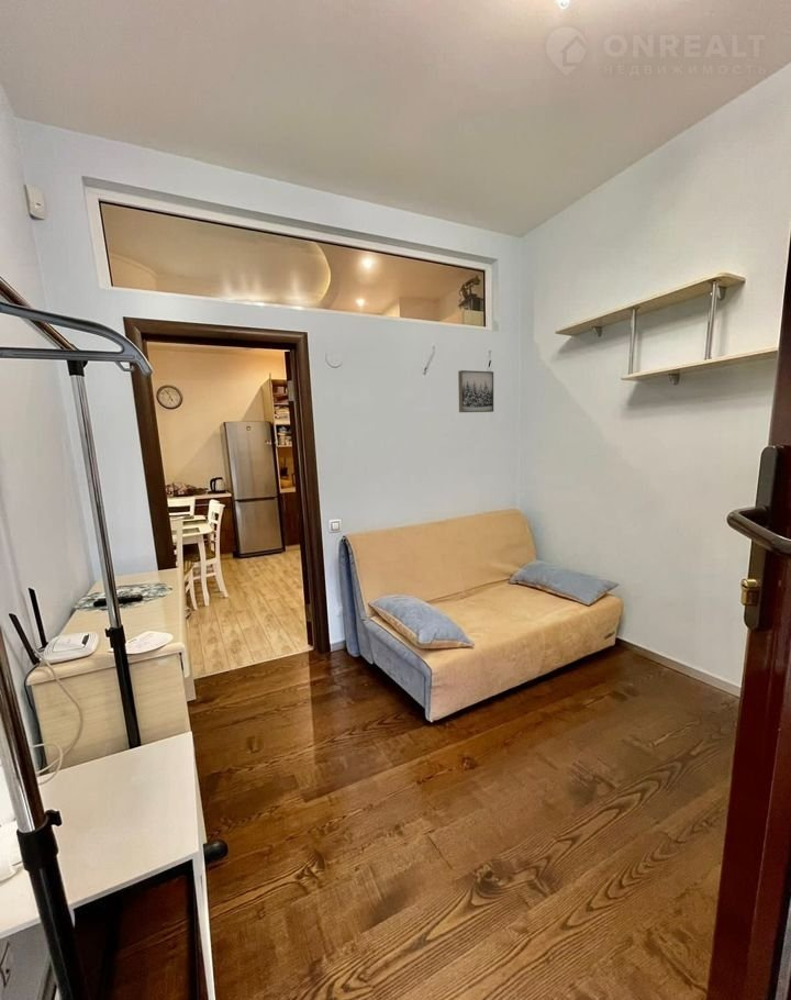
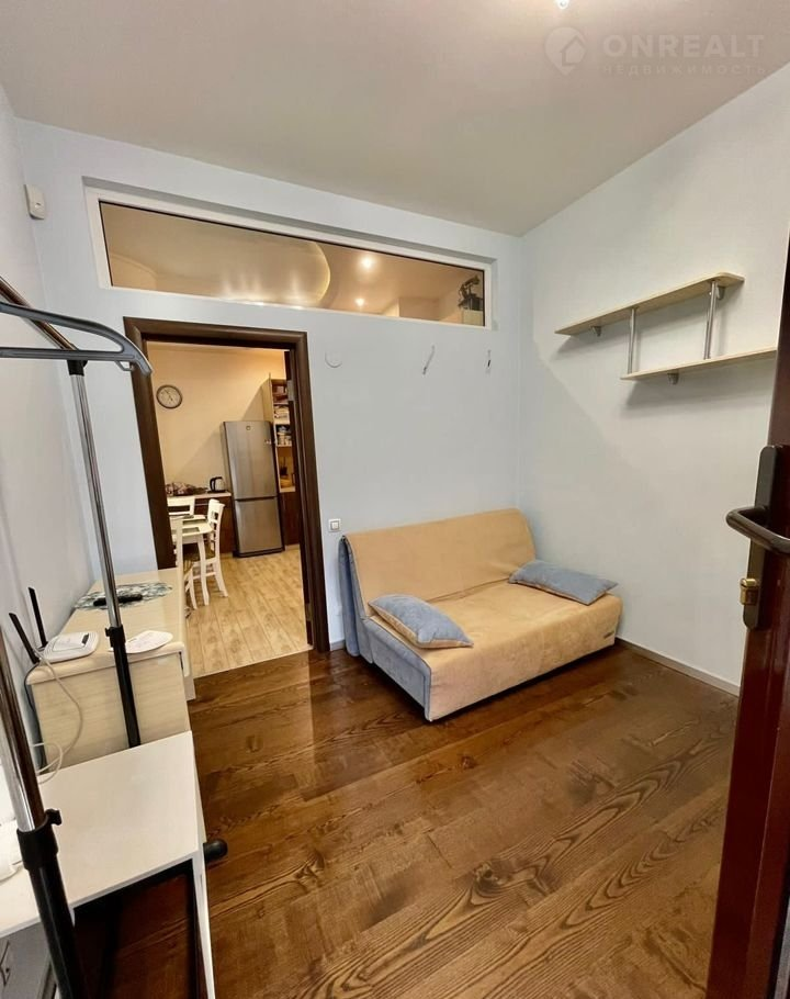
- wall art (476, 391)
